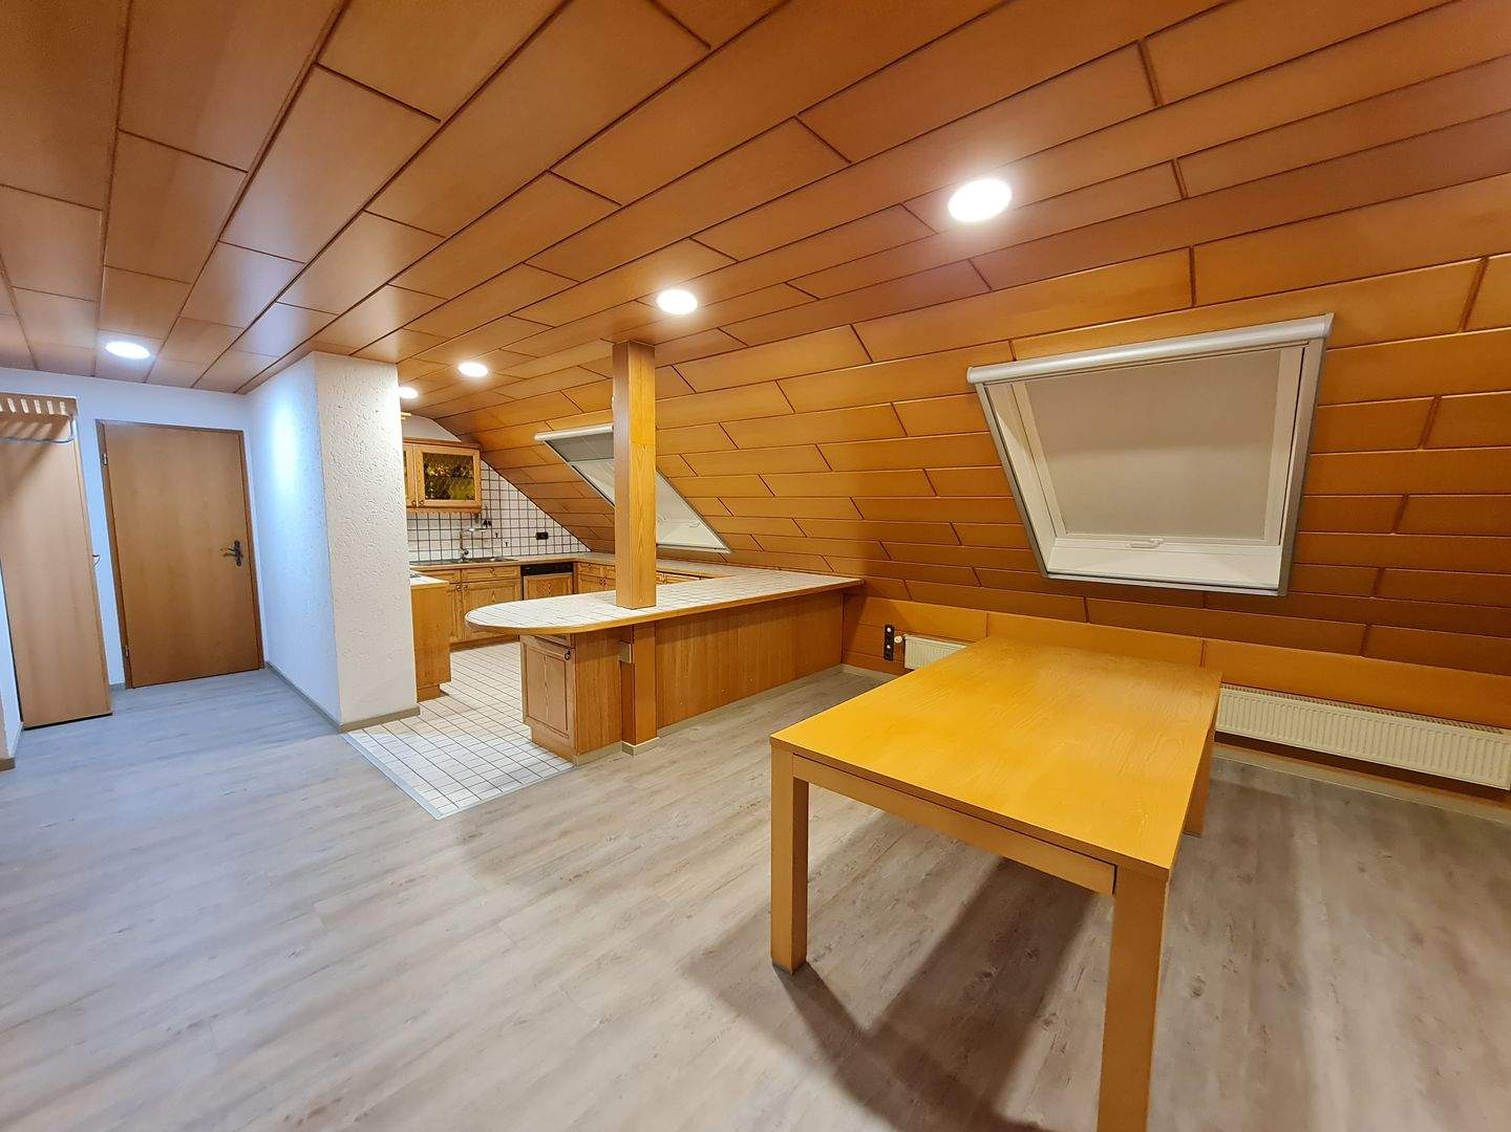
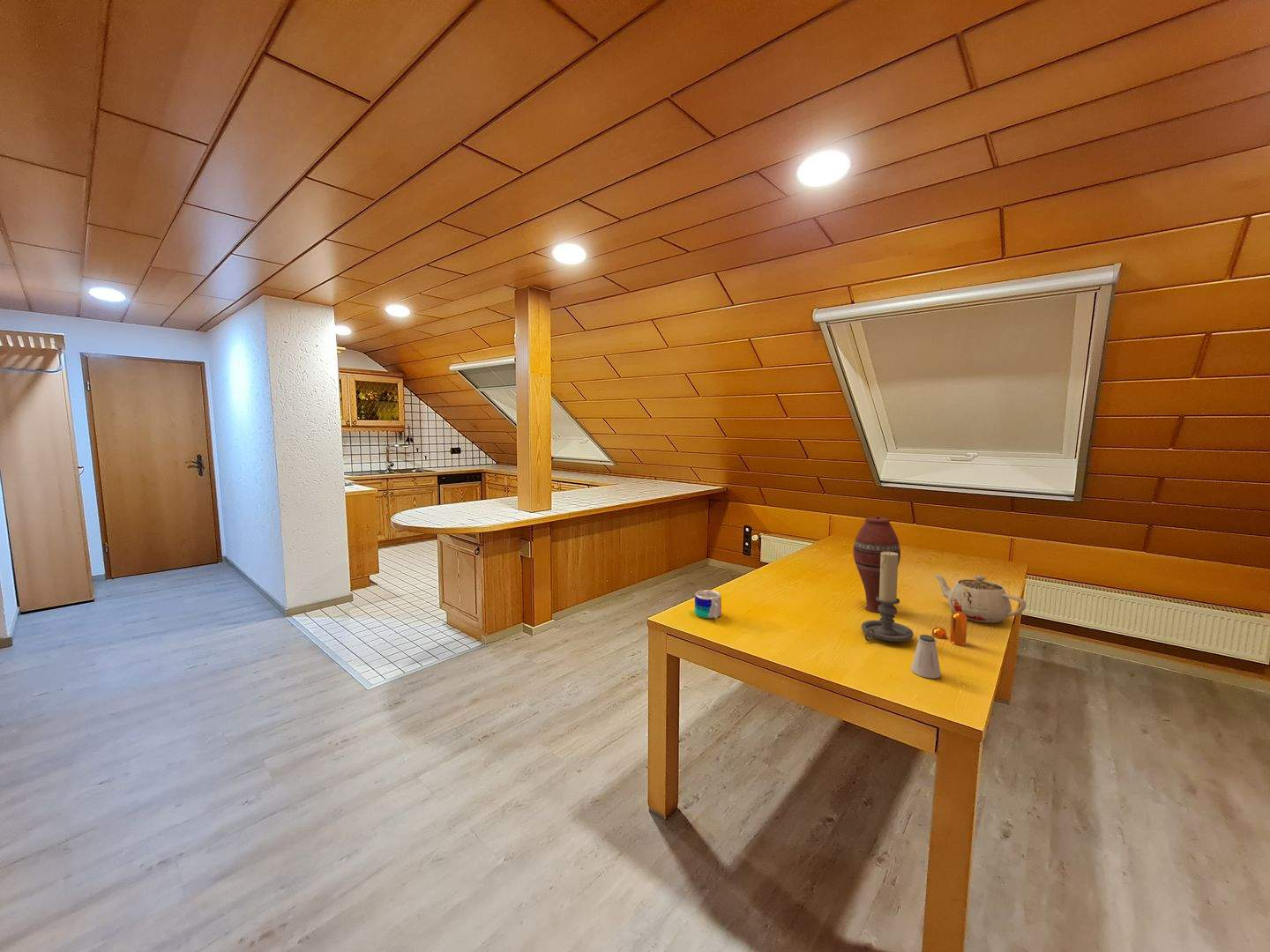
+ candle holder (885, 594)
+ mug (709, 605)
+ saltshaker (926, 654)
+ teapot (975, 595)
+ pepper shaker (951, 624)
+ vase (876, 562)
